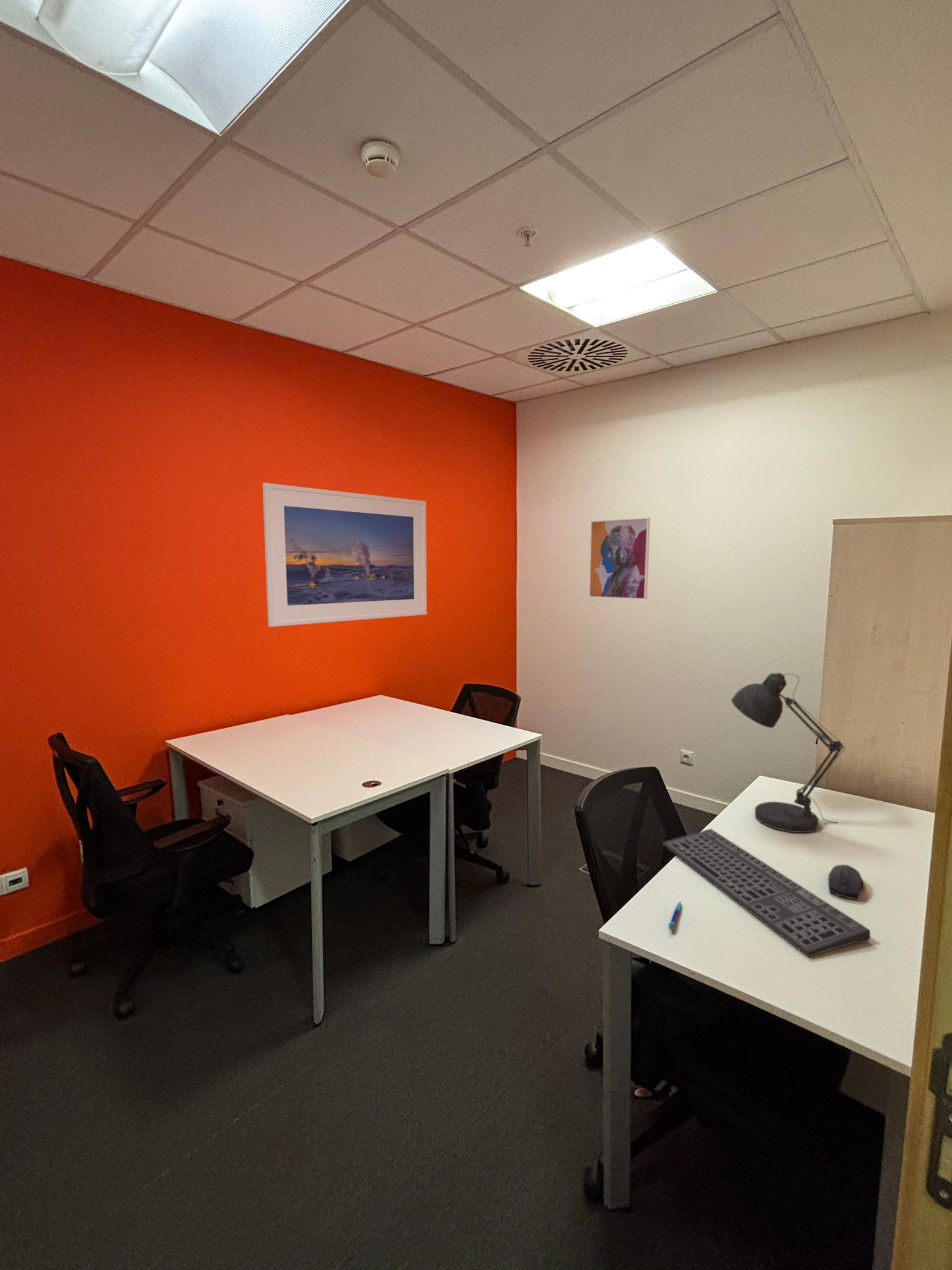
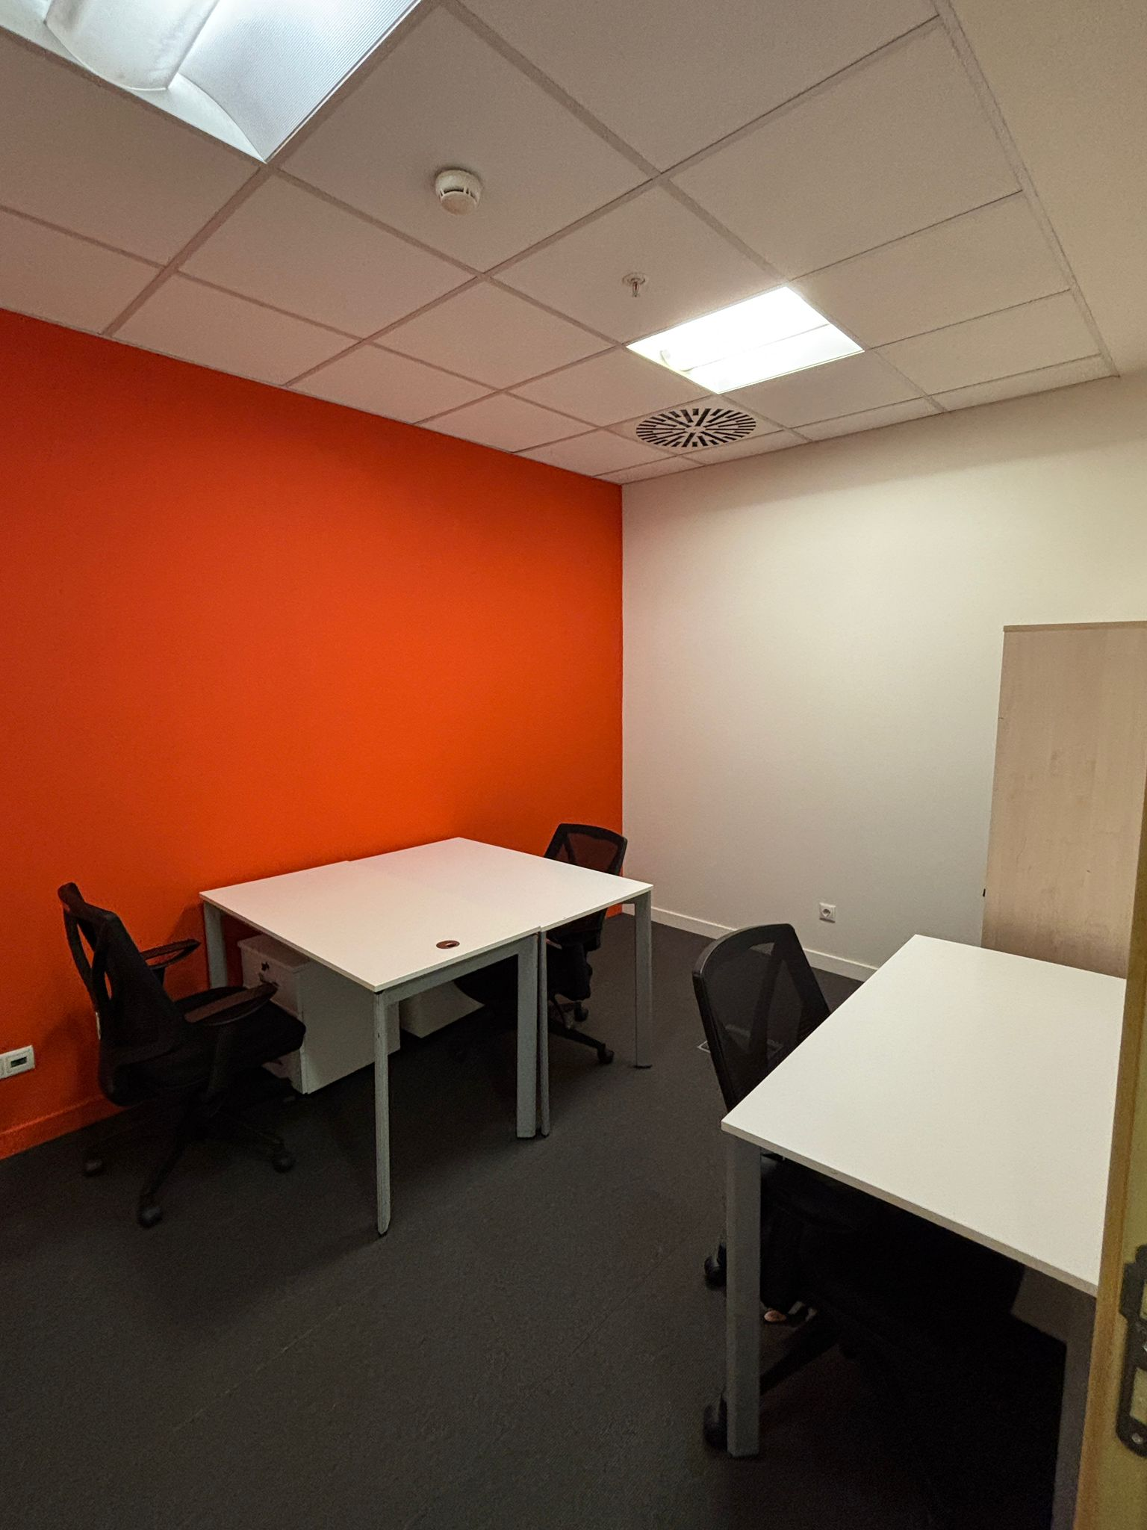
- pen (676, 914)
- desk lamp (774, 727)
- keyboard (751, 881)
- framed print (355, 557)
- wall art (618, 559)
- computer mouse (845, 877)
